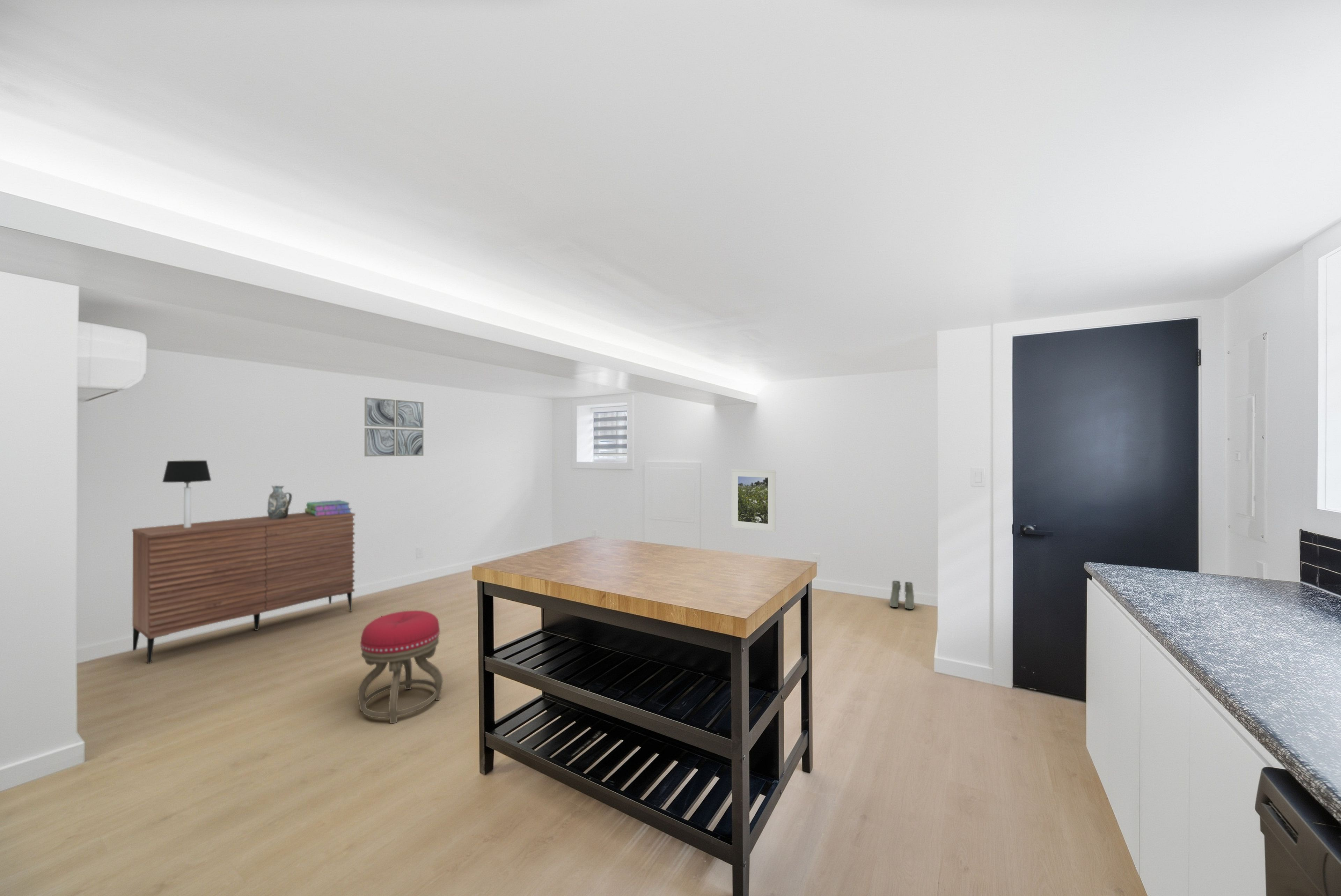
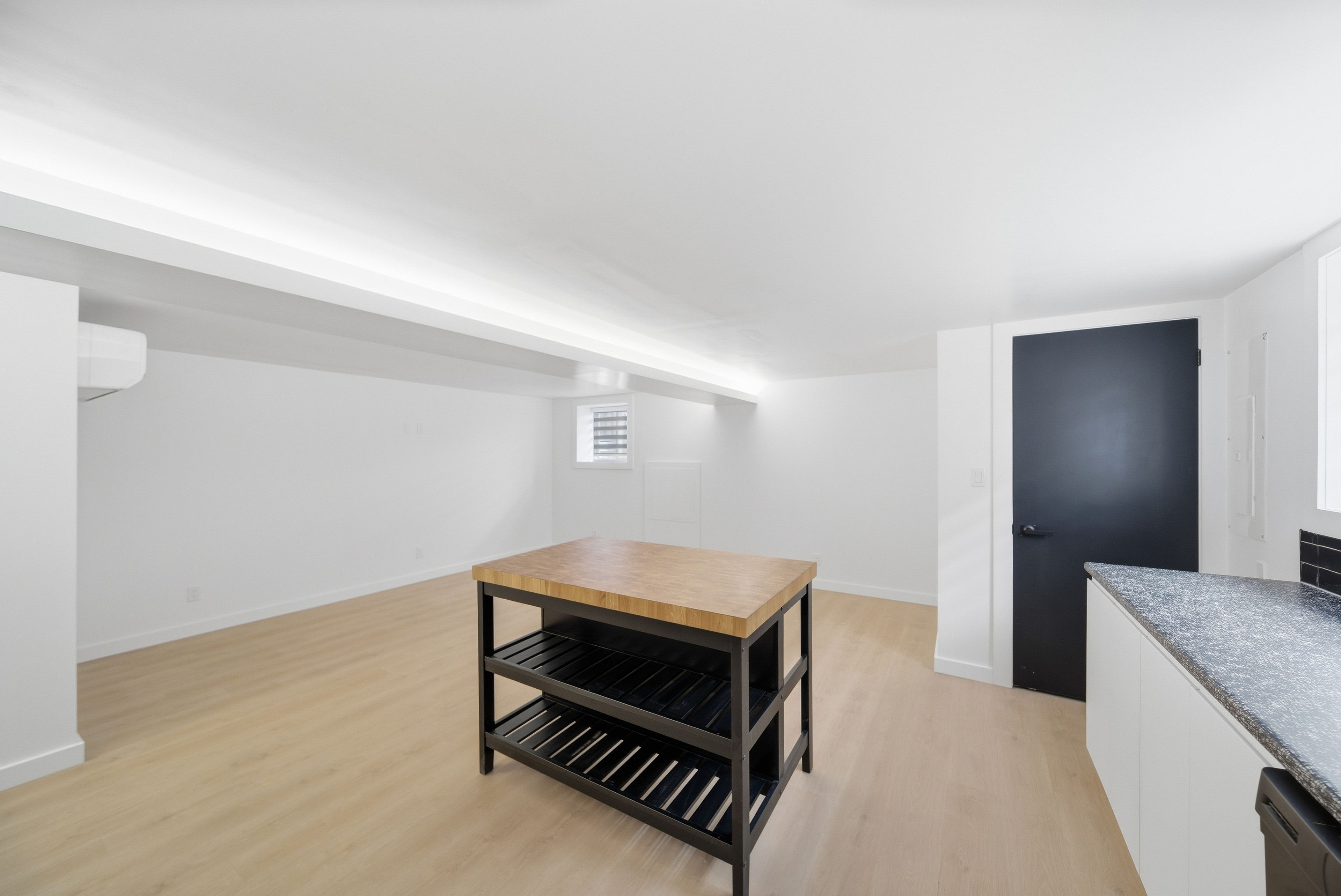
- wall art (395, 429)
- stack of books (328, 507)
- sideboard (255, 575)
- decorative vase (281, 501)
- table lamp (187, 494)
- stool (401, 661)
- boots (901, 592)
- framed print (753, 499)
